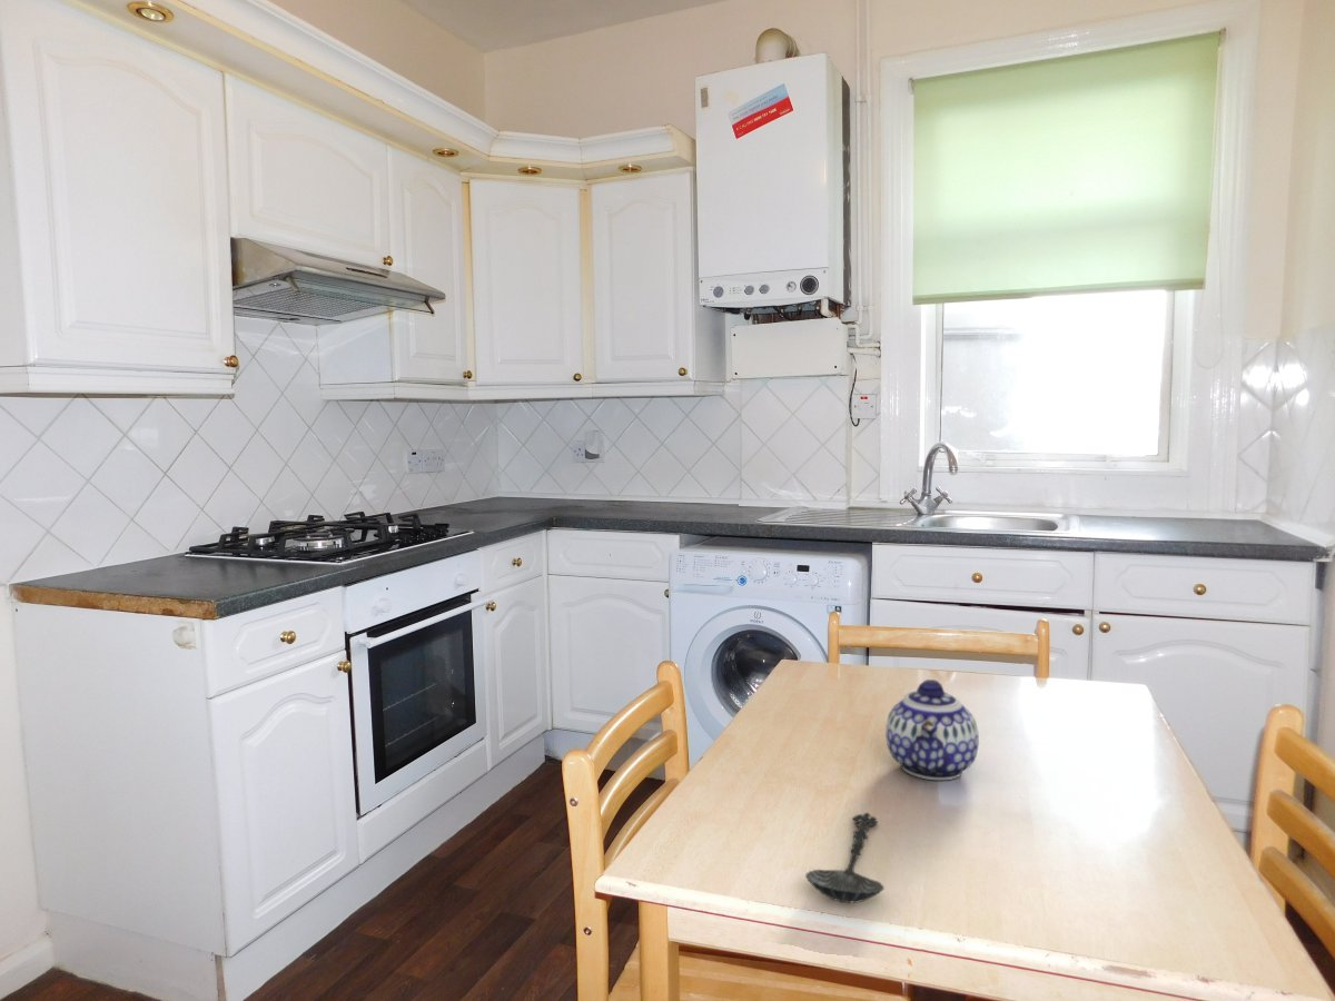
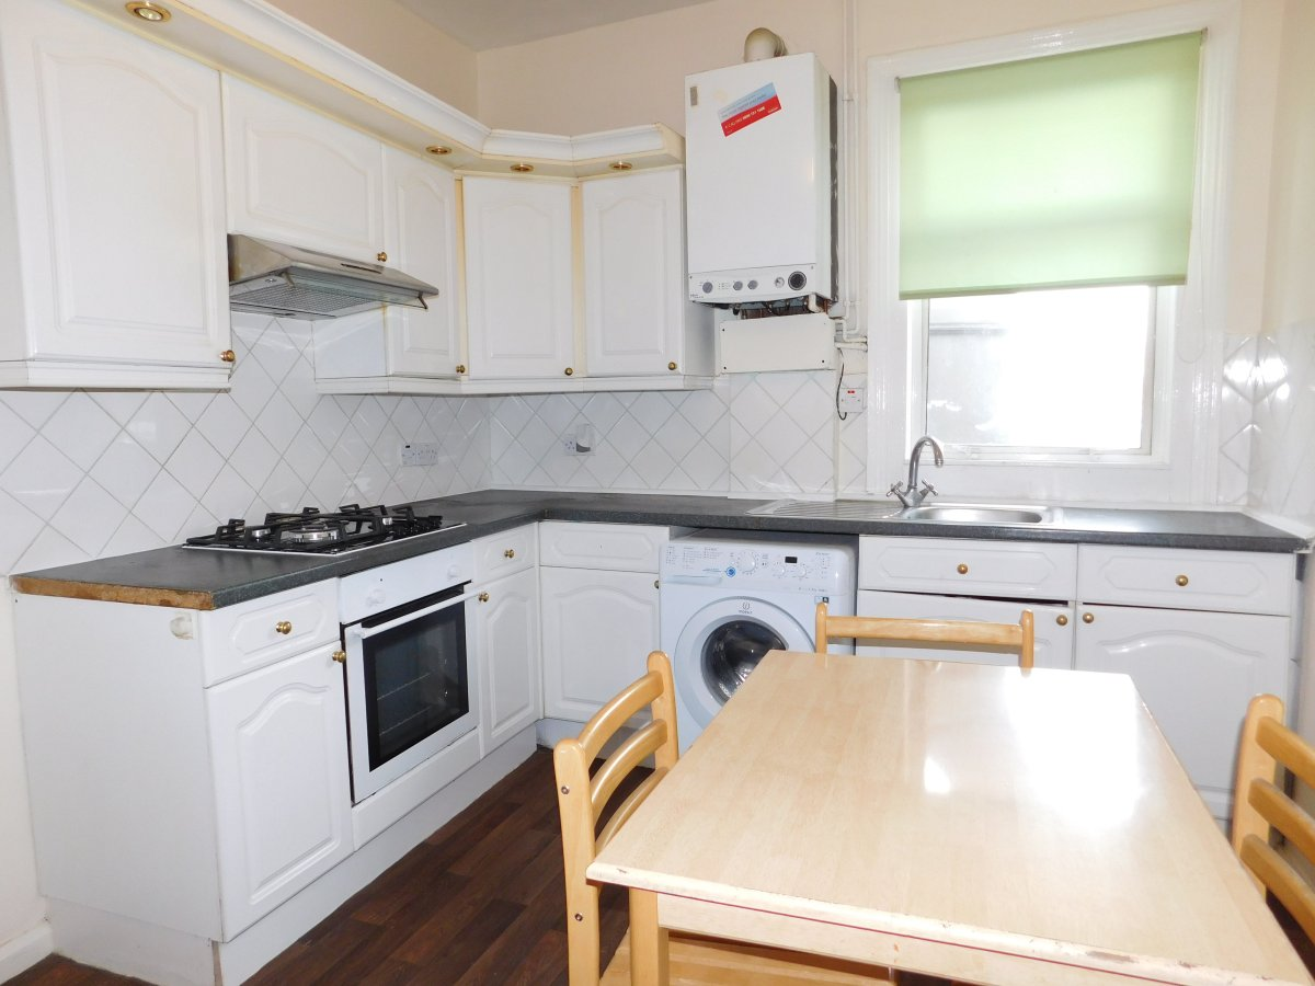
- spoon (854, 849)
- teapot (931, 725)
